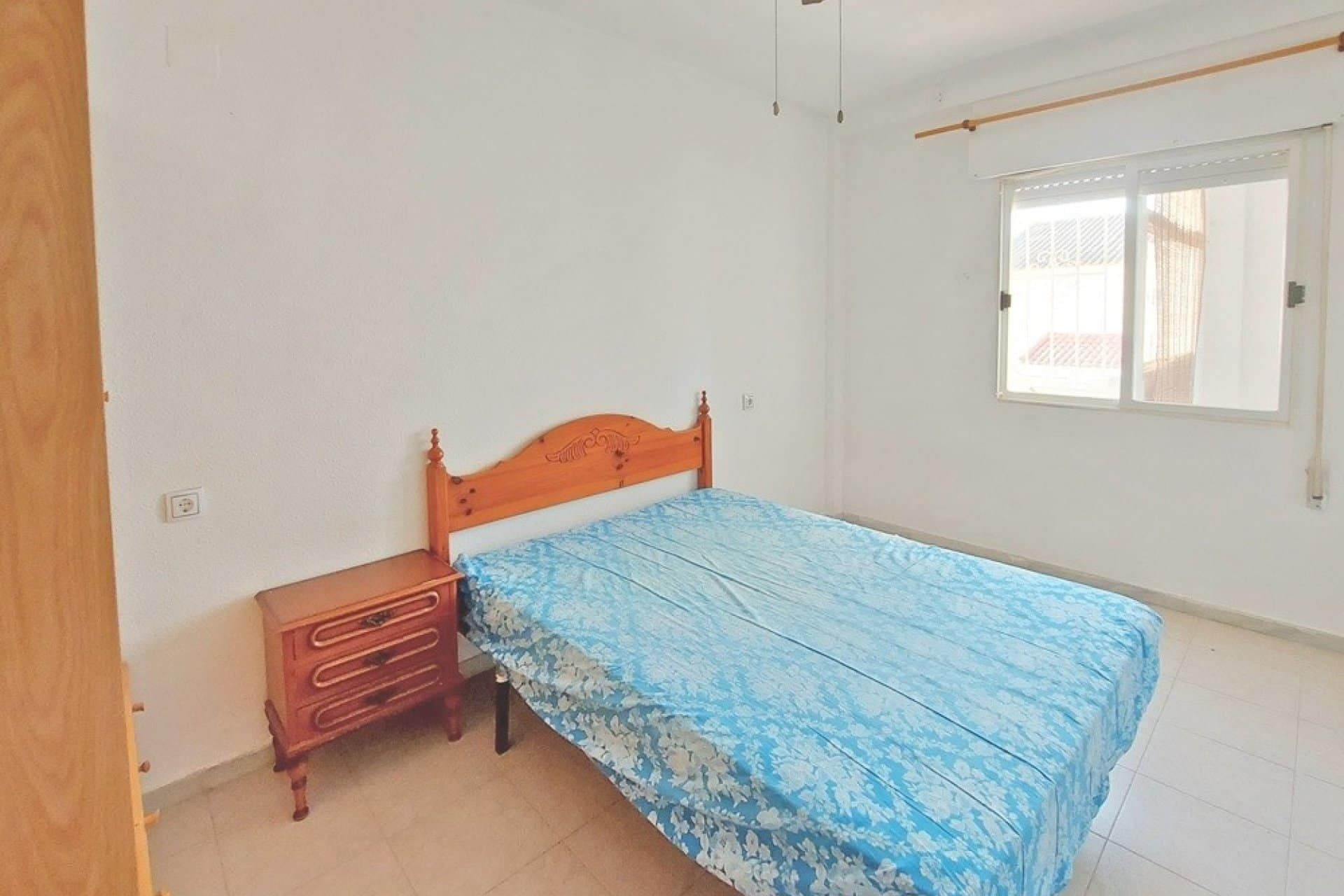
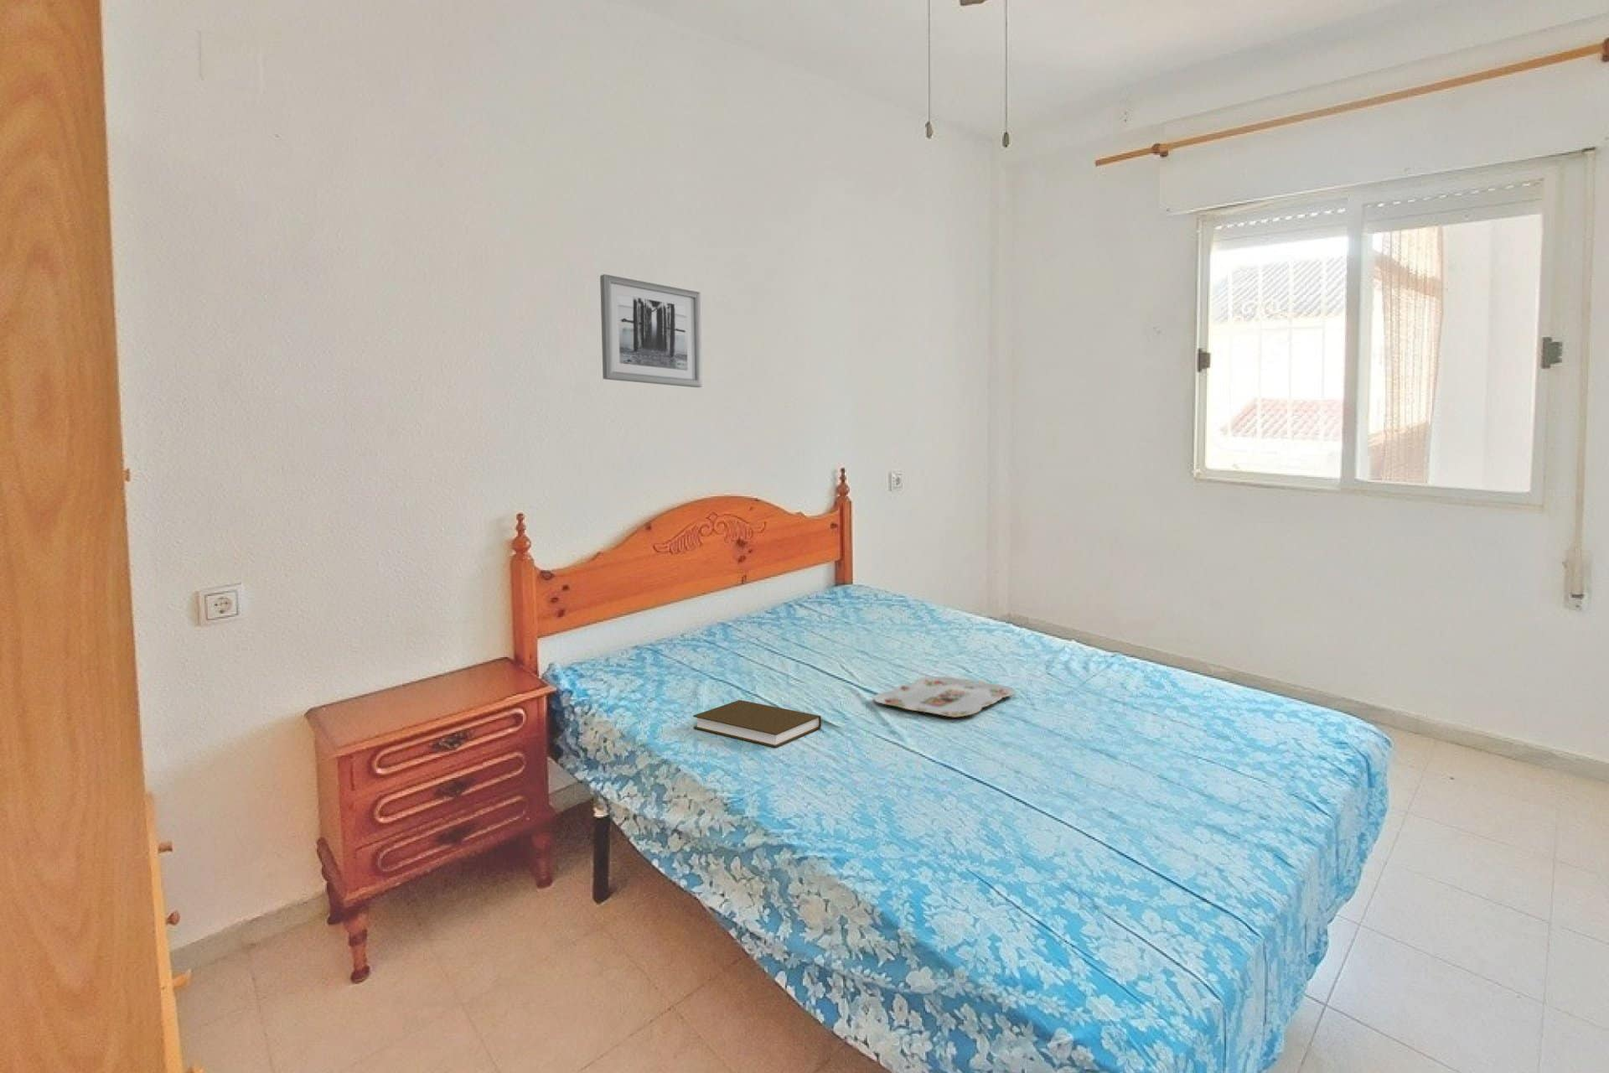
+ serving tray (946, 696)
+ book (757, 721)
+ wall art (652, 334)
